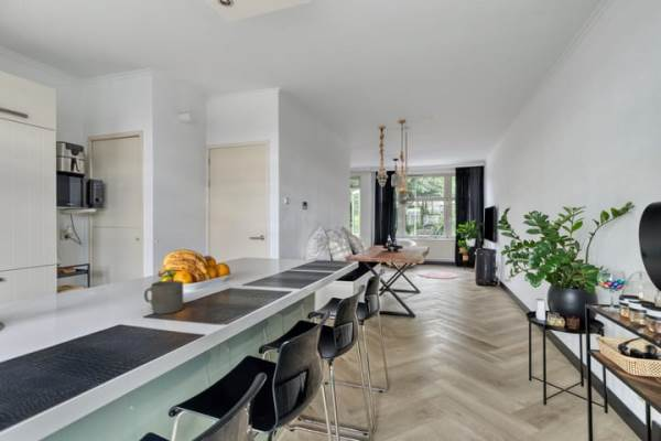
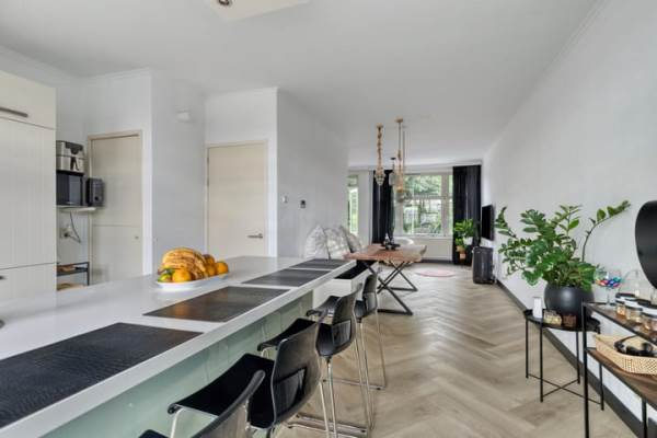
- mug (163, 295)
